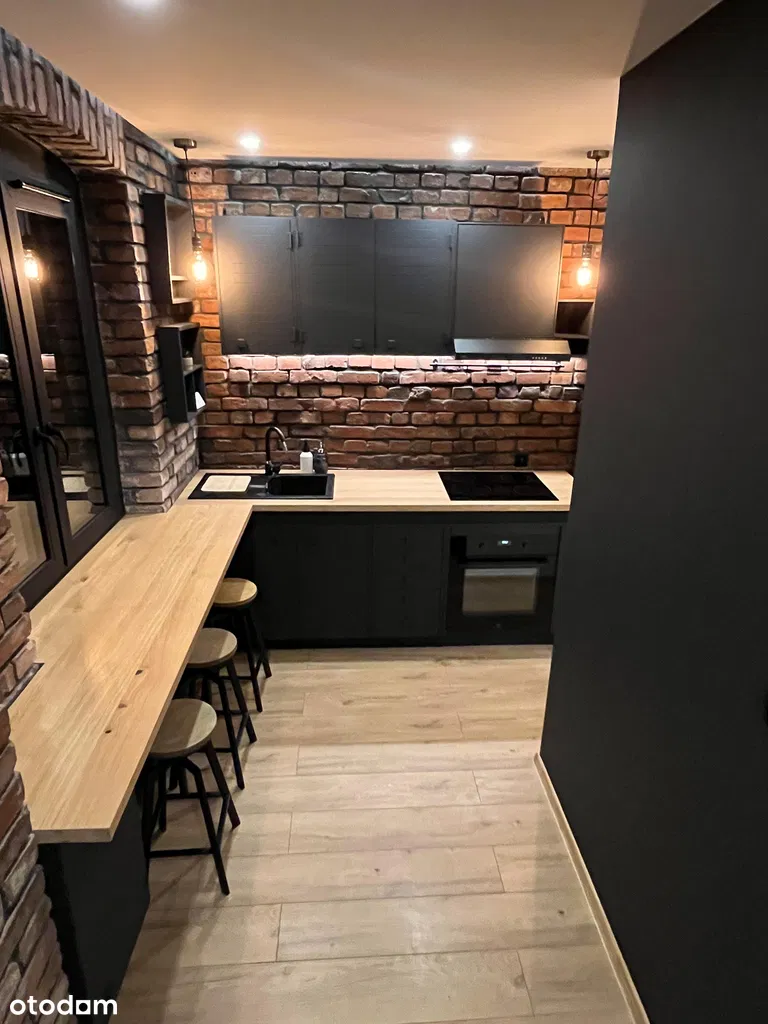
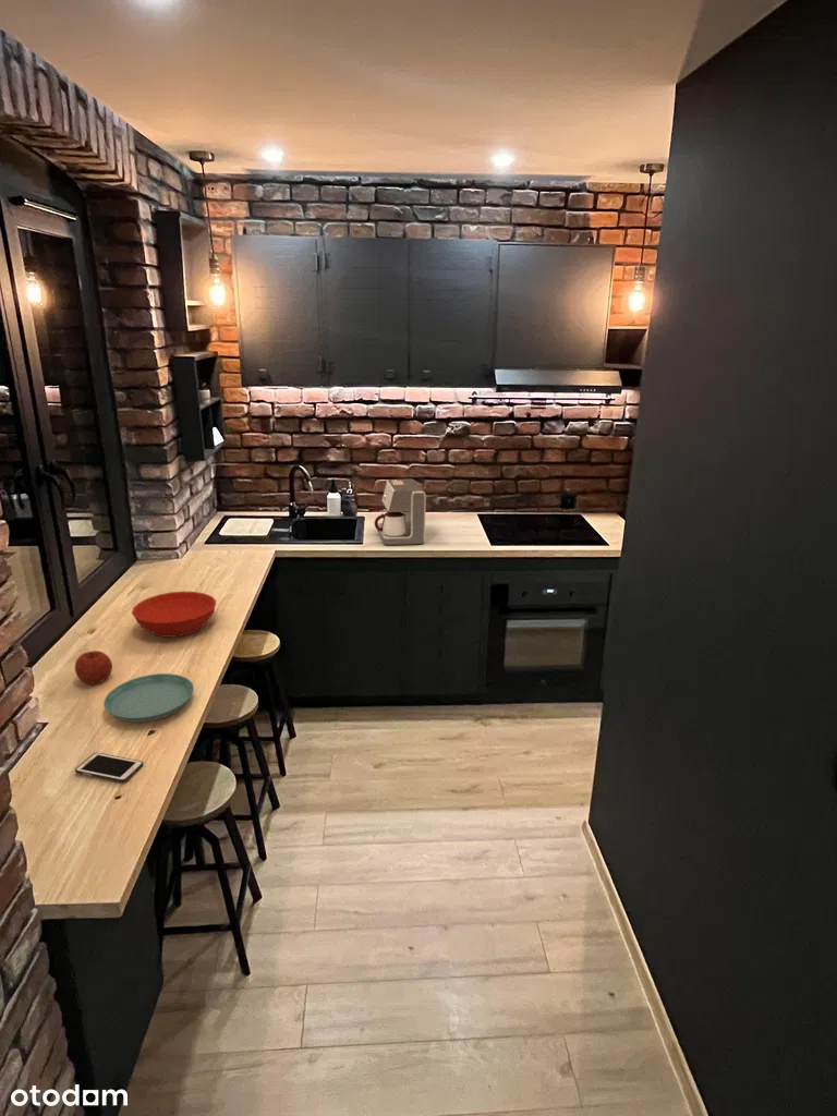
+ coffee maker (401, 510)
+ cell phone (109, 767)
+ bowl (175, 616)
+ fruit (93, 665)
+ saucer (149, 699)
